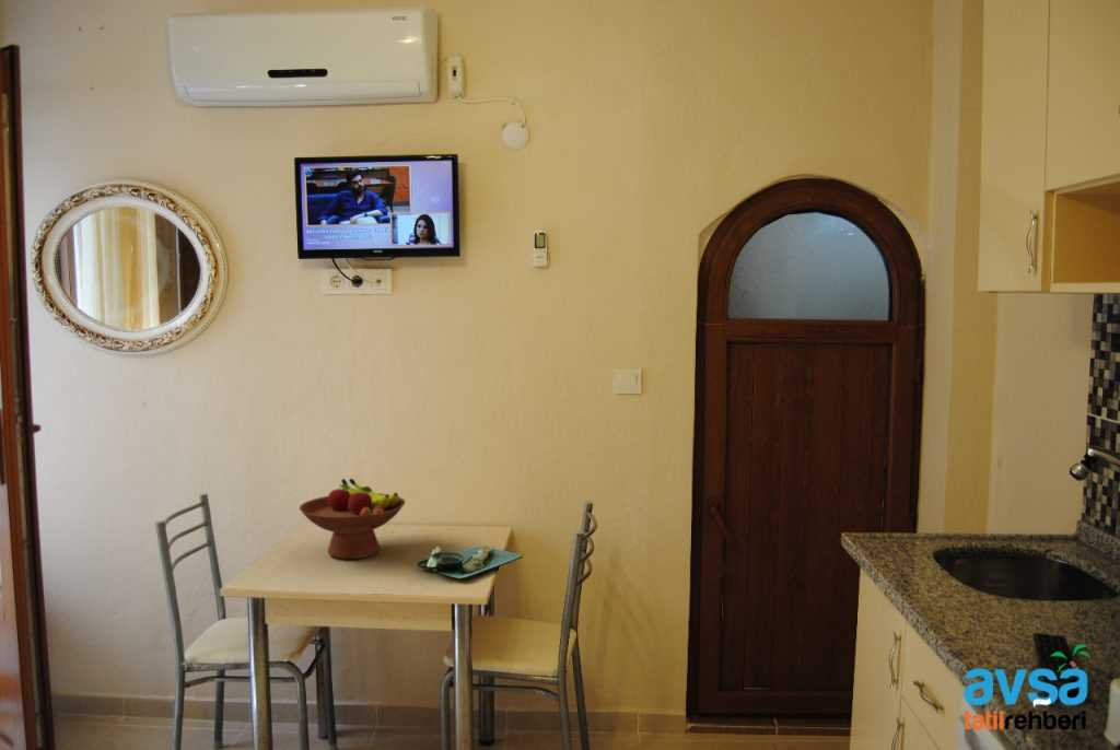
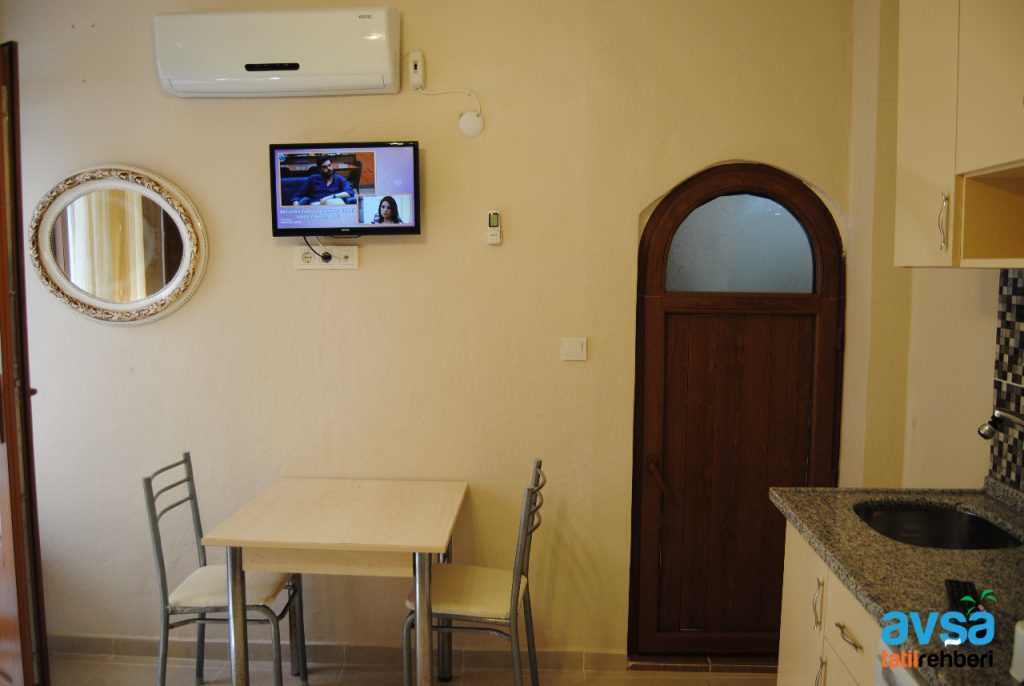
- fruit bowl (352, 518)
- platter (465, 558)
